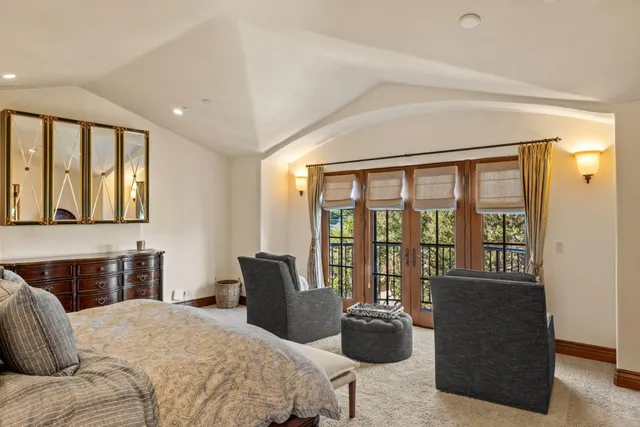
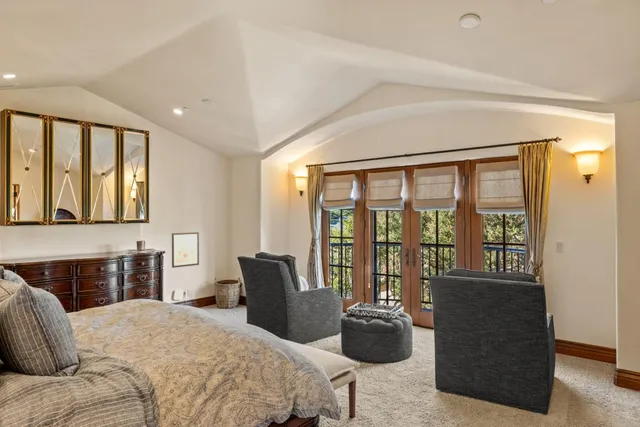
+ wall art (185, 249)
